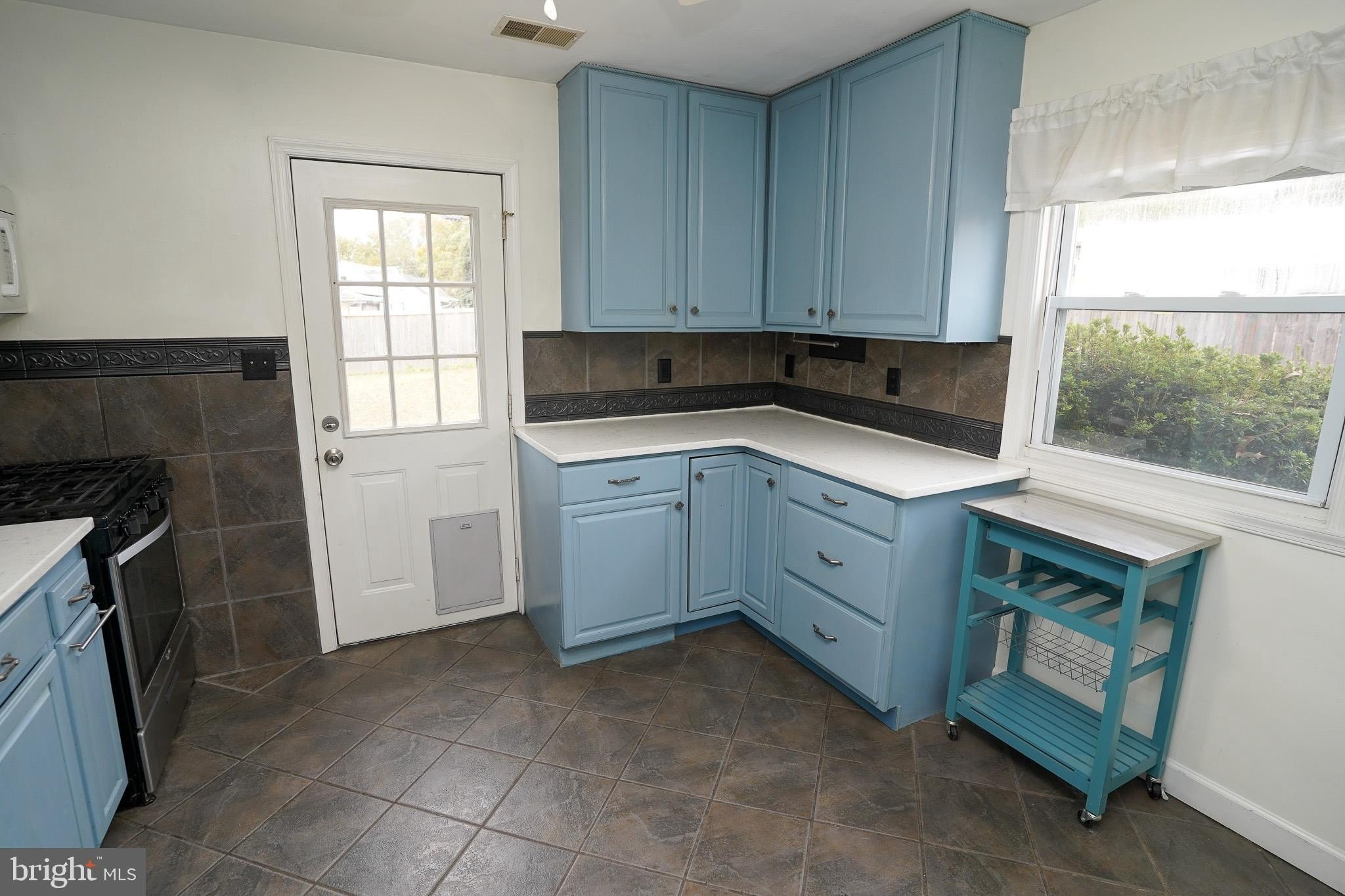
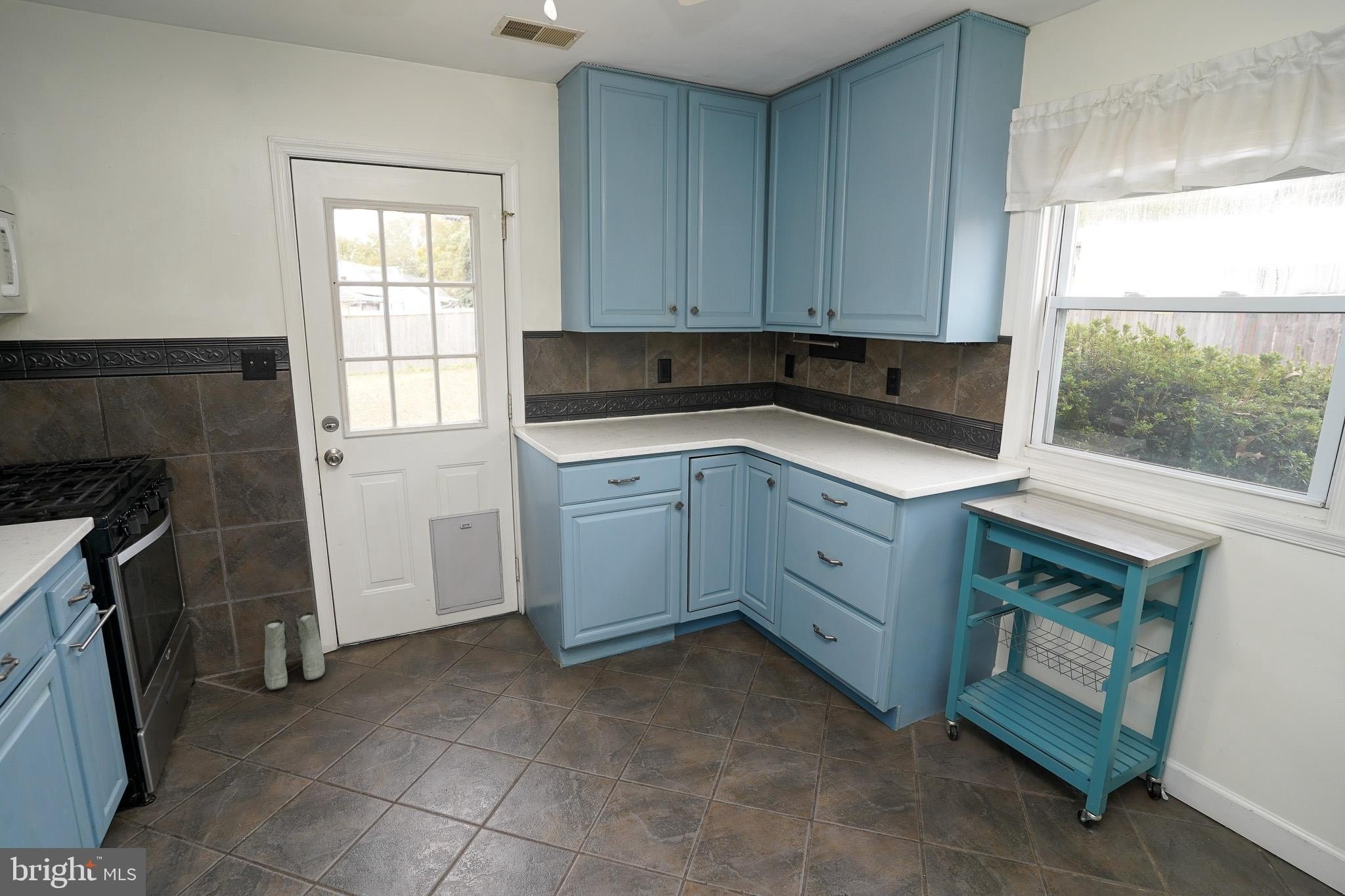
+ boots (289, 644)
